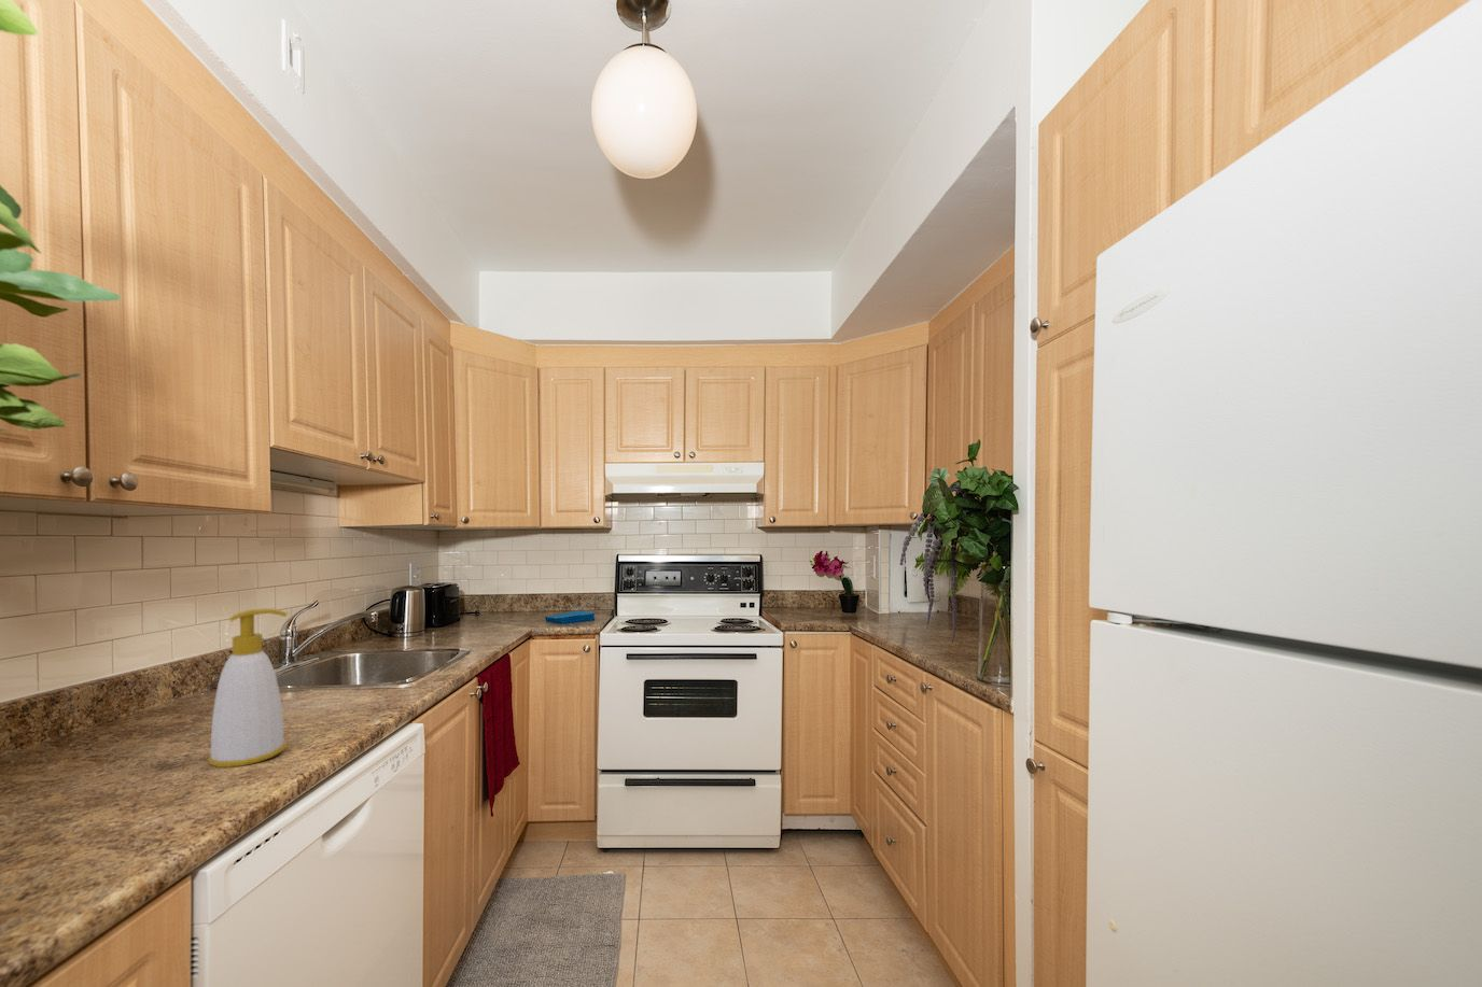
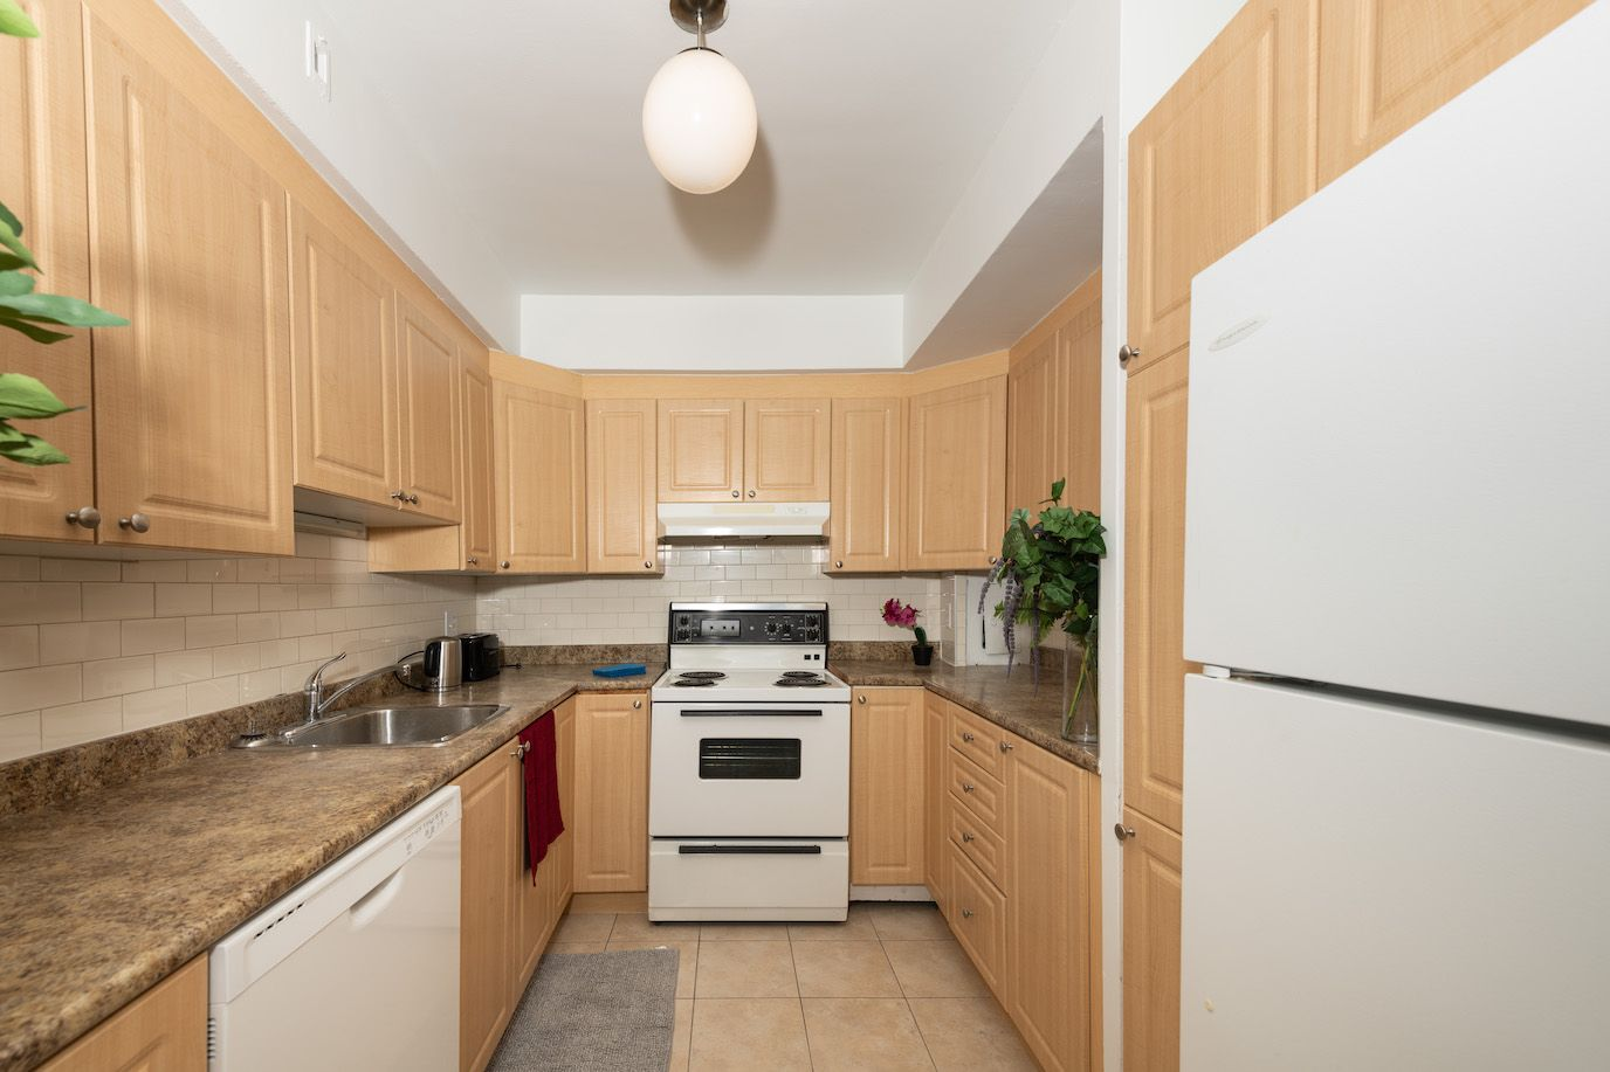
- soap bottle (248, 682)
